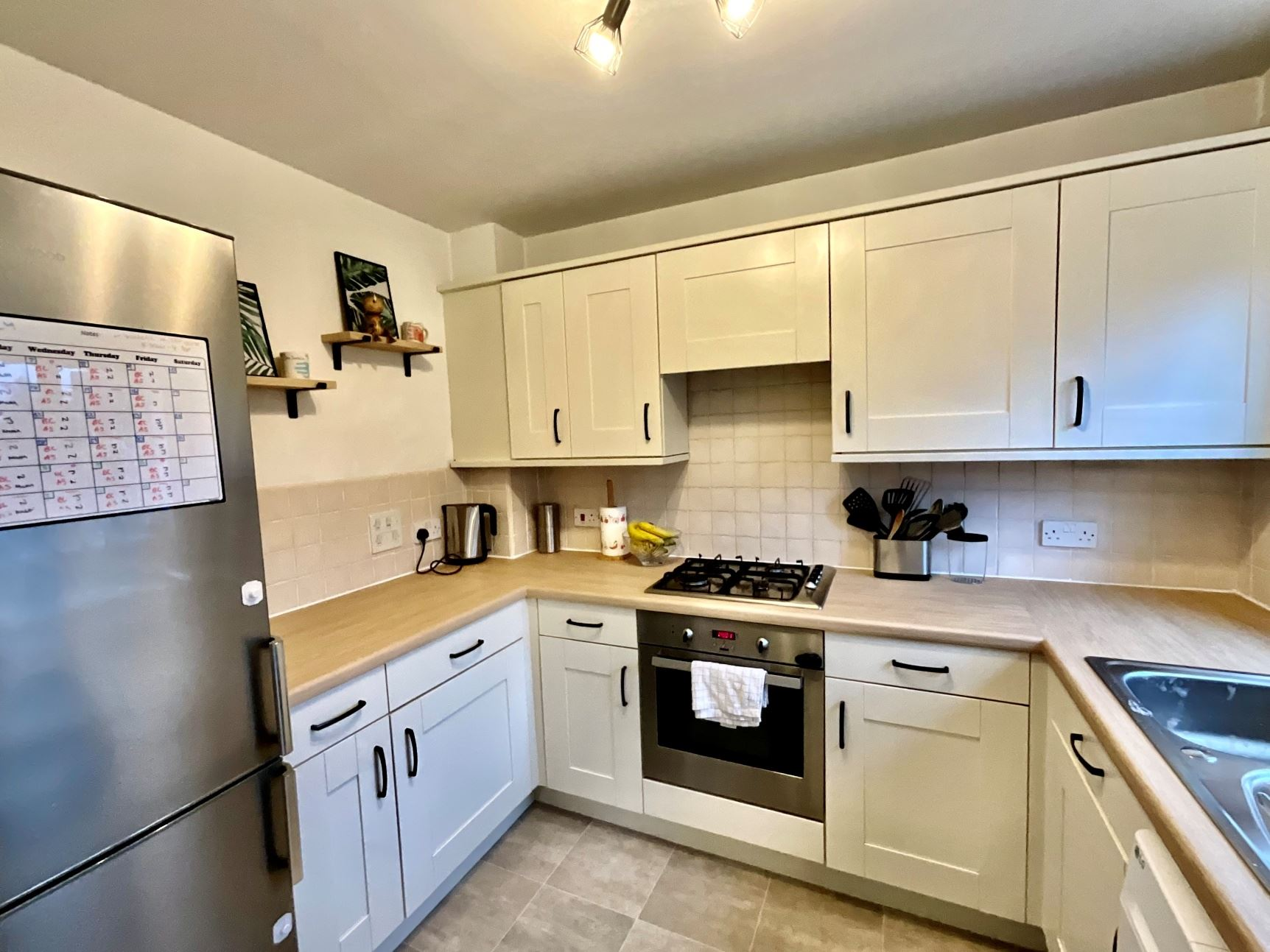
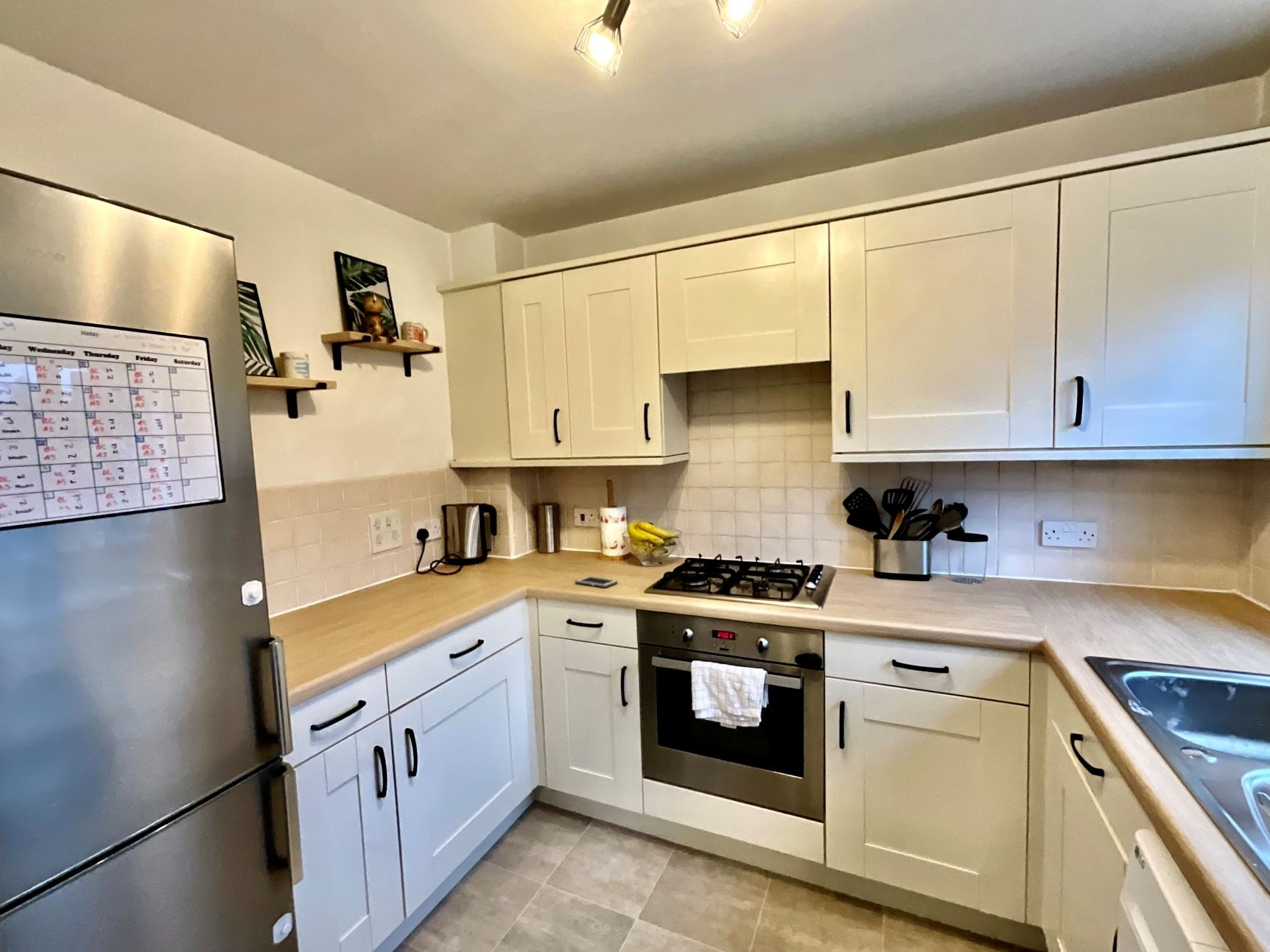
+ cell phone (596, 582)
